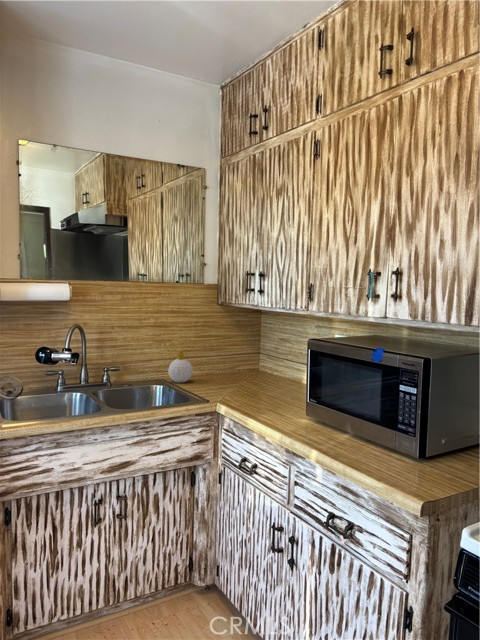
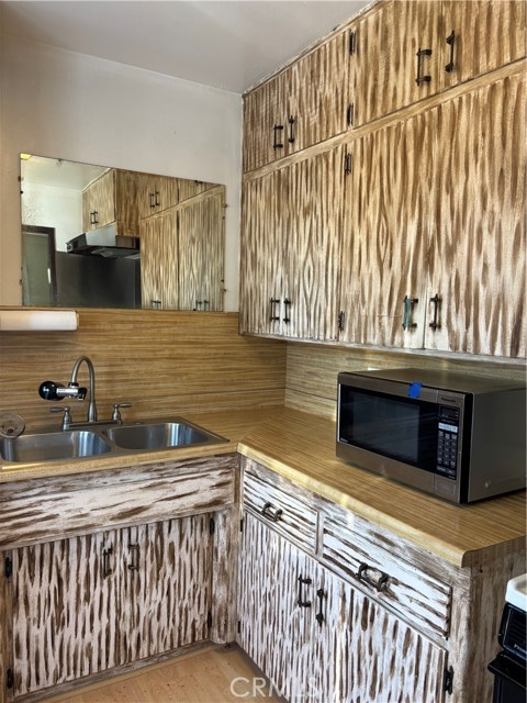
- soap bottle (180, 365)
